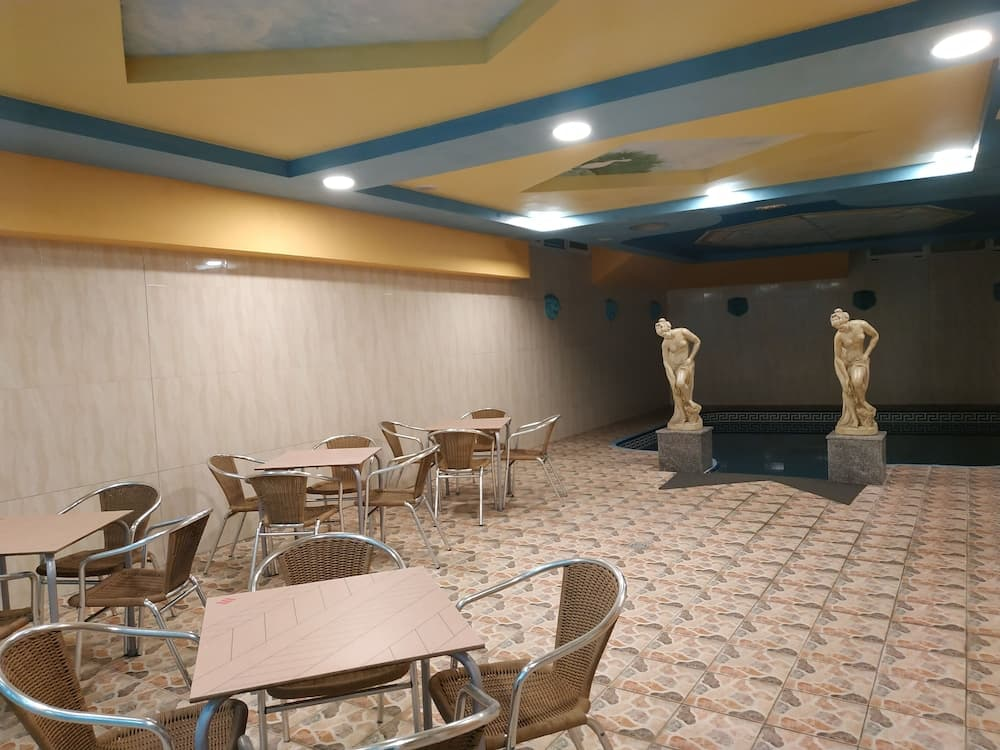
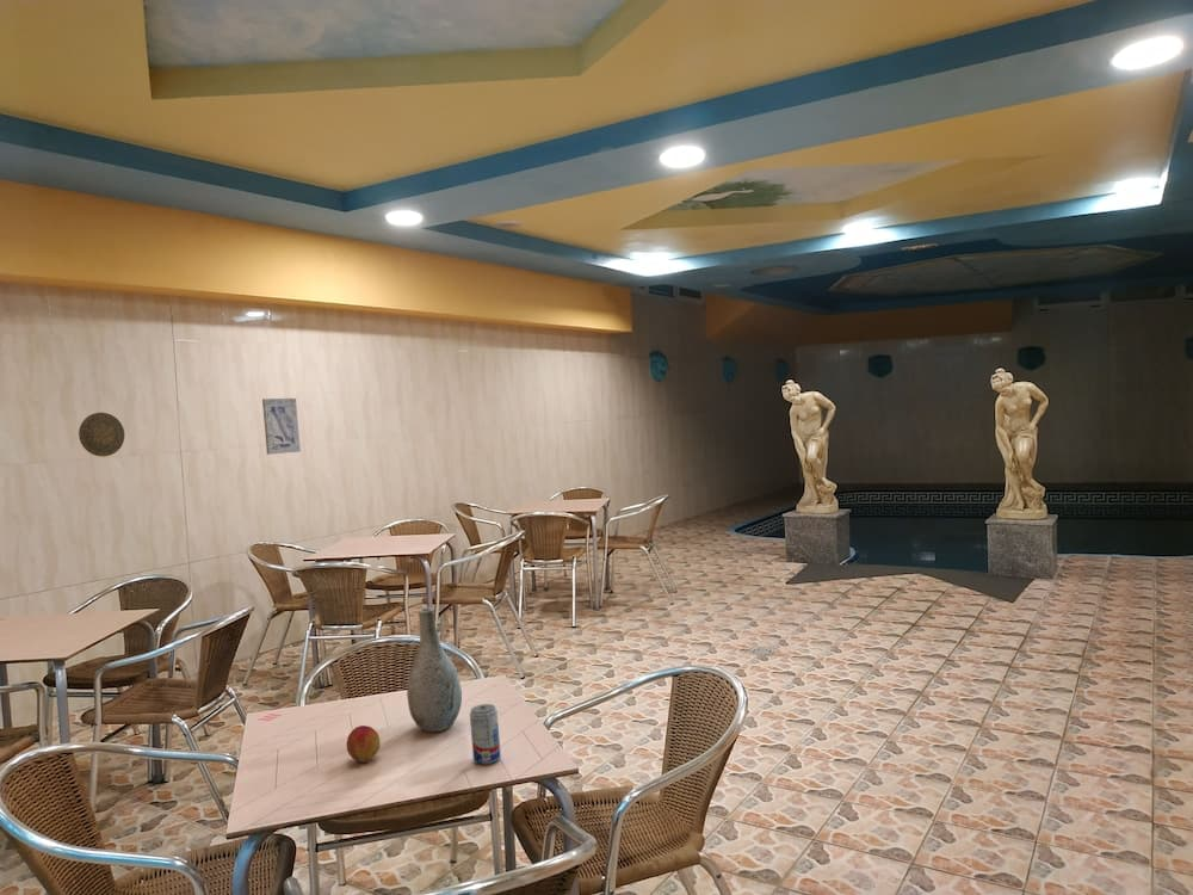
+ wall art (282, 425)
+ vase (432, 667)
+ peach (363, 742)
+ decorative plate (103, 433)
+ beverage can (484, 733)
